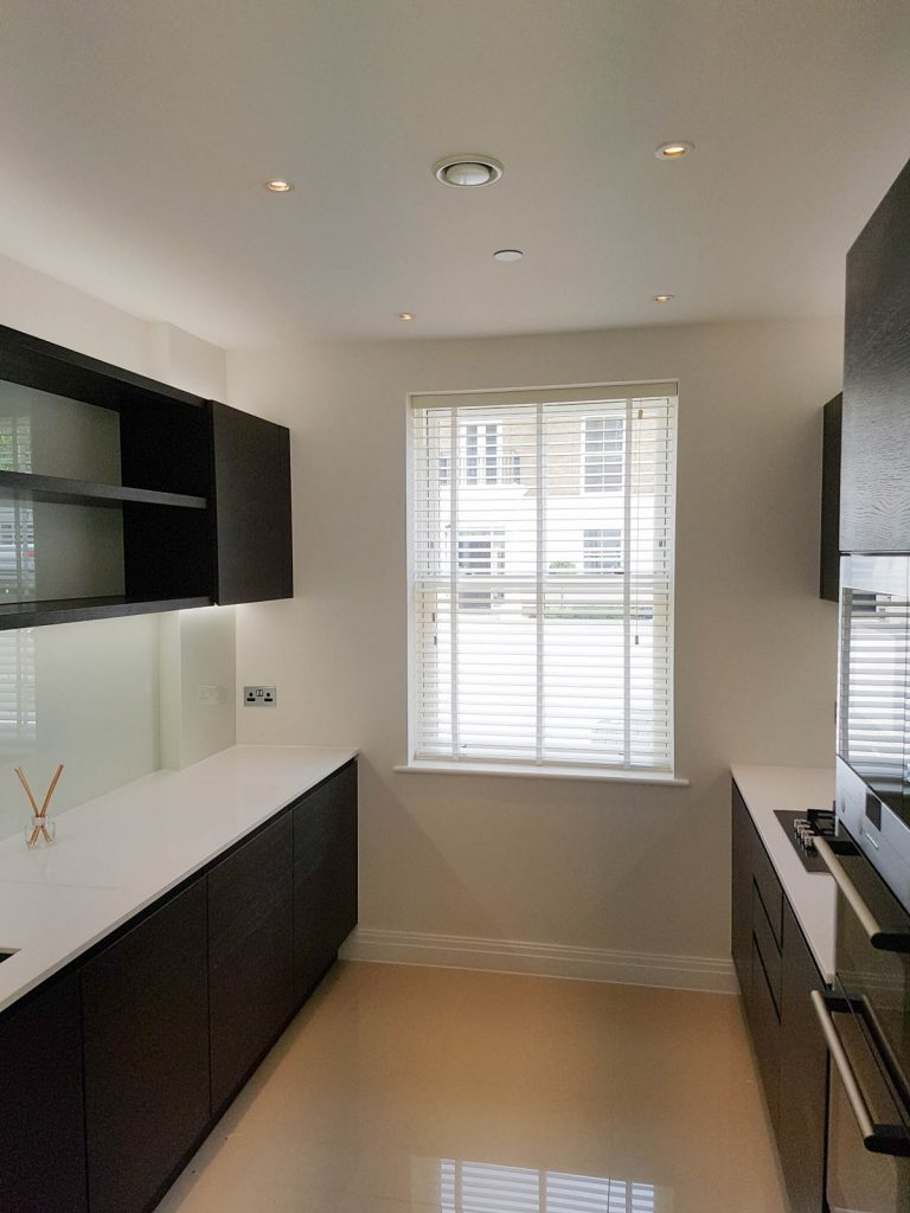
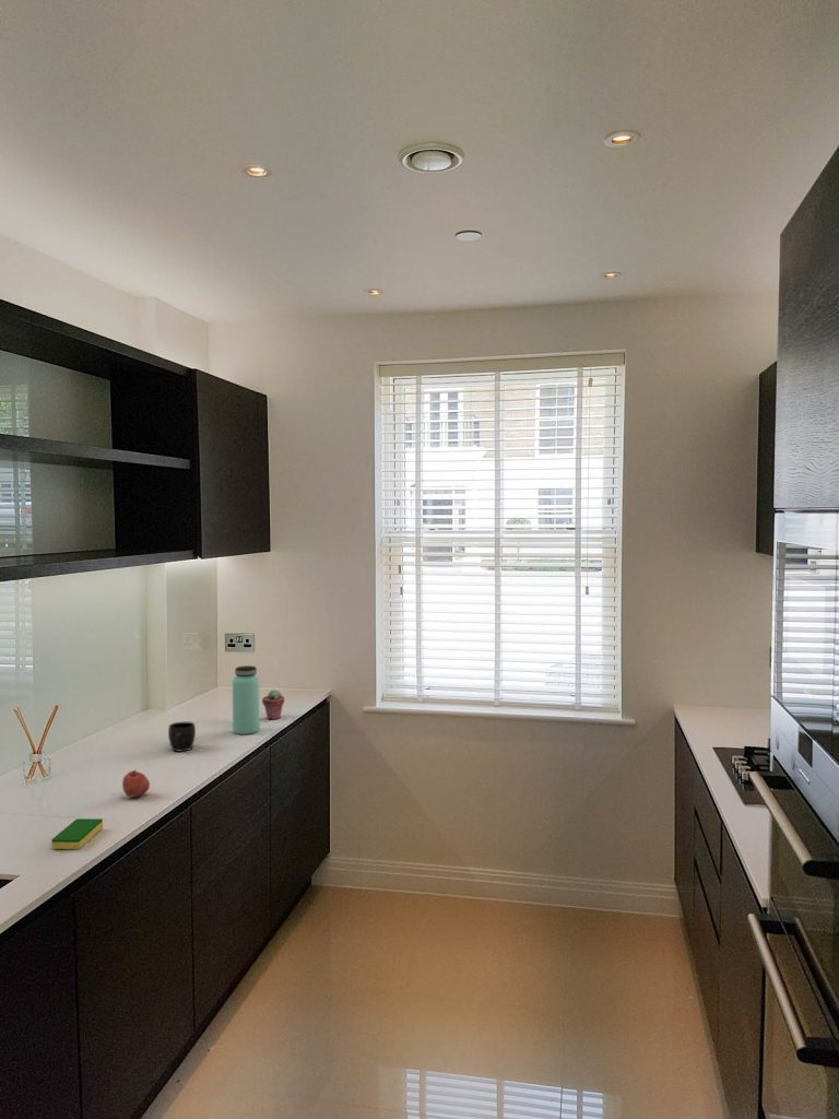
+ potted succulent (273, 703)
+ apple (135, 782)
+ bottle (246, 699)
+ dish sponge (78, 833)
+ mug (180, 737)
